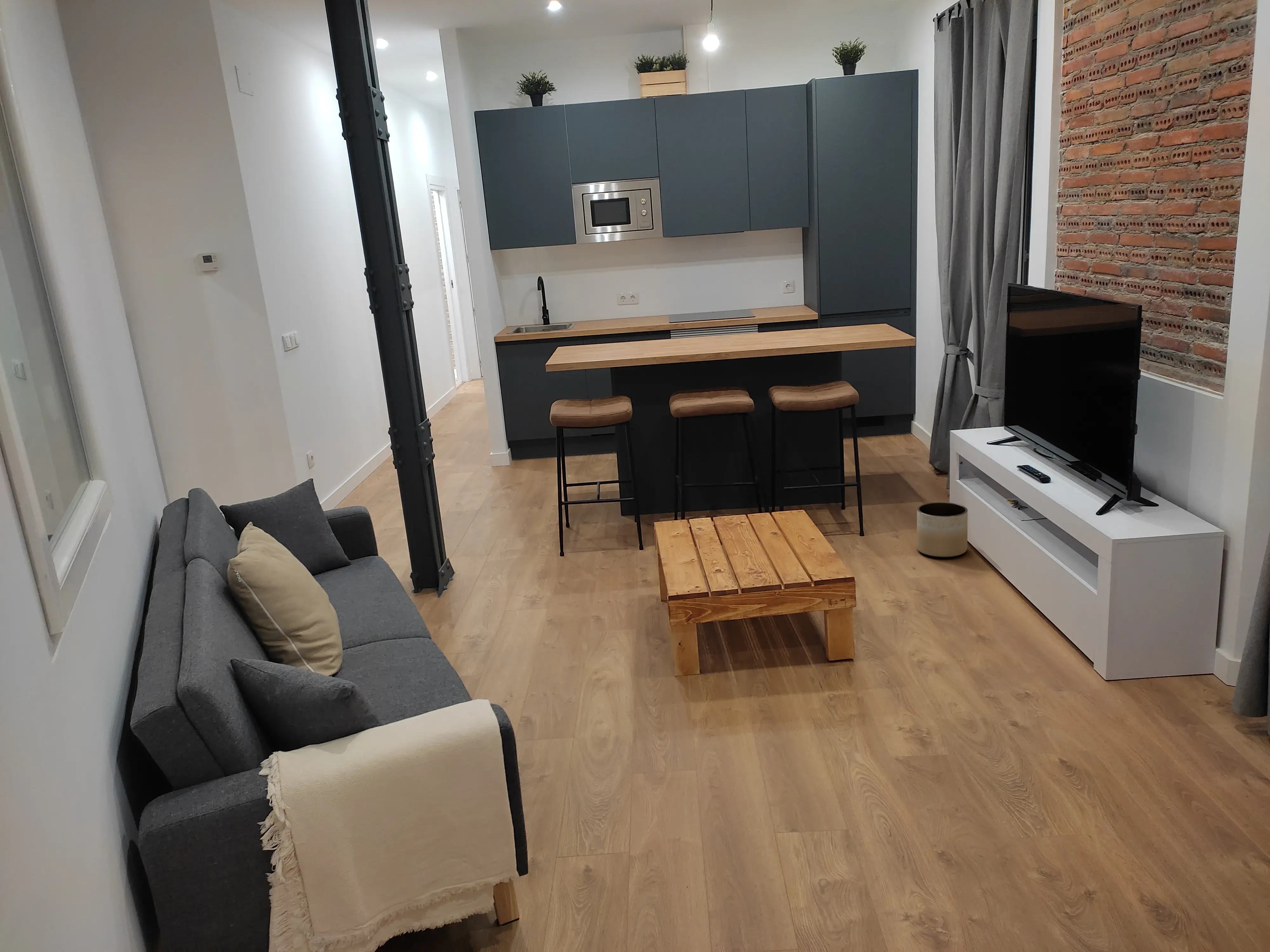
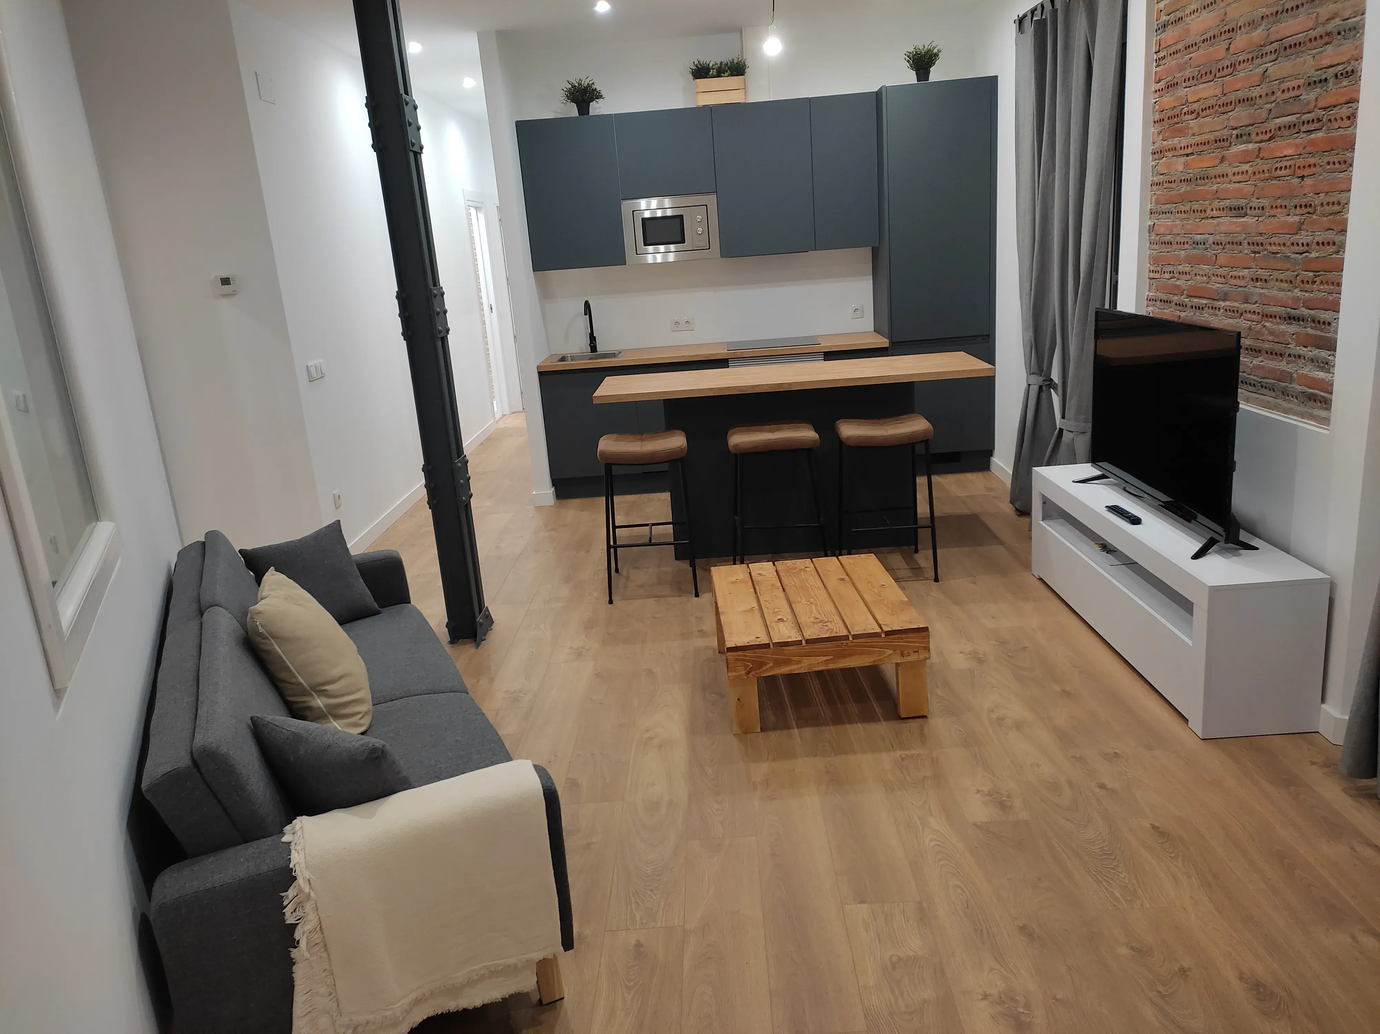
- planter (942, 530)
